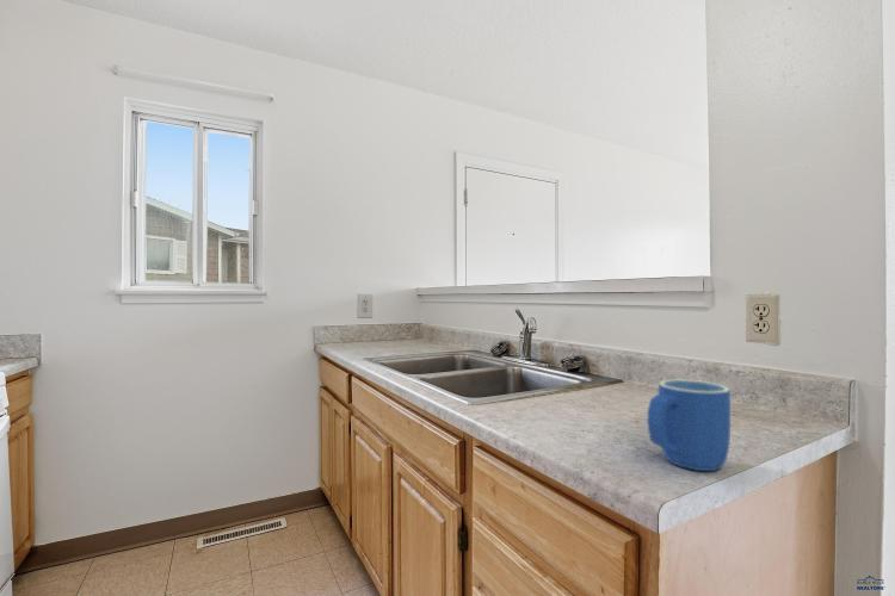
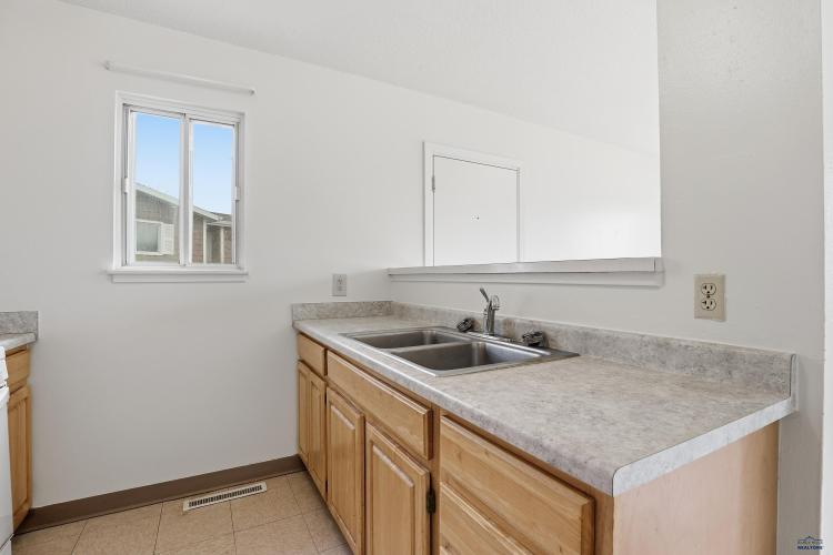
- mug (687, 423)
